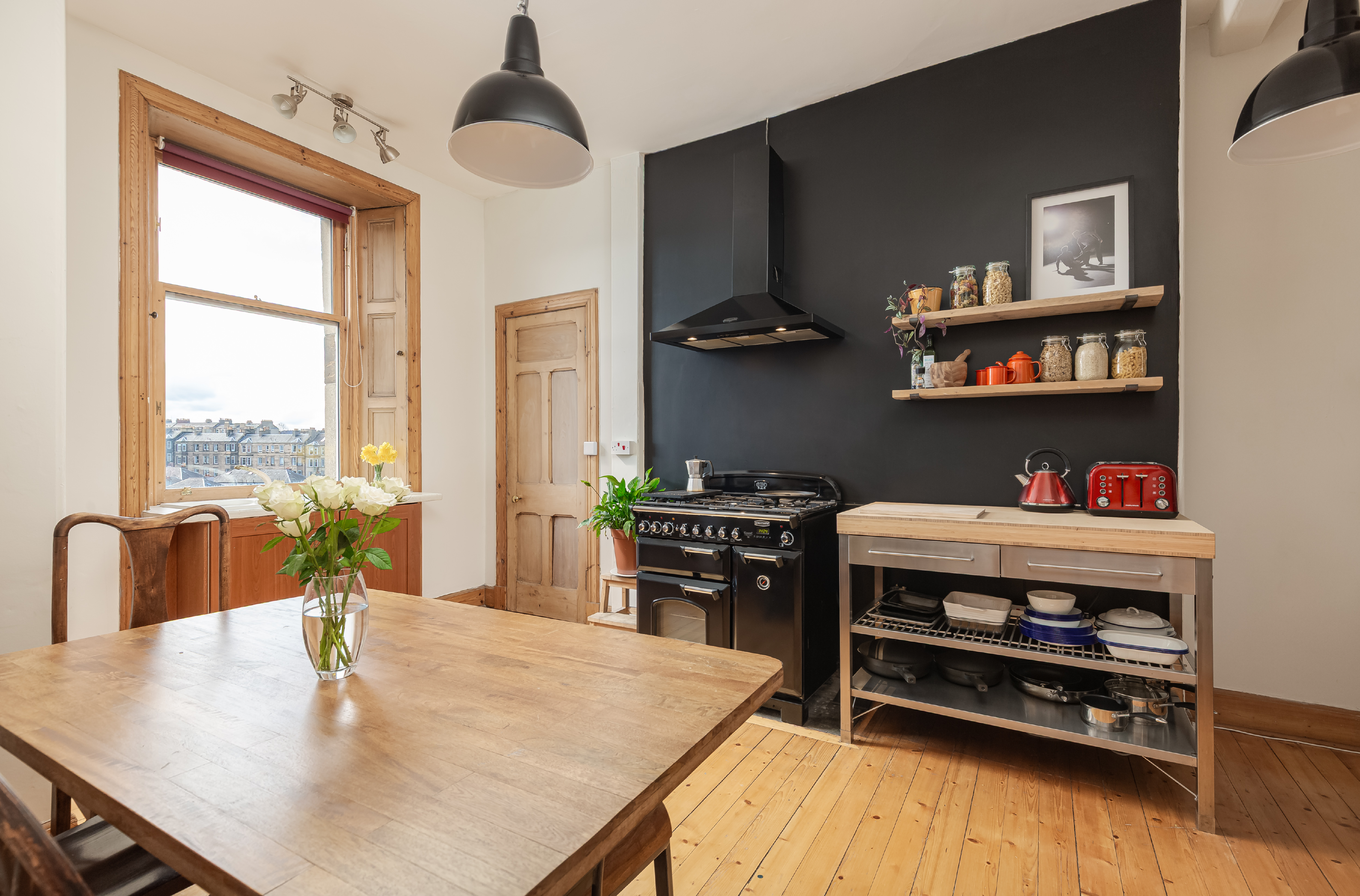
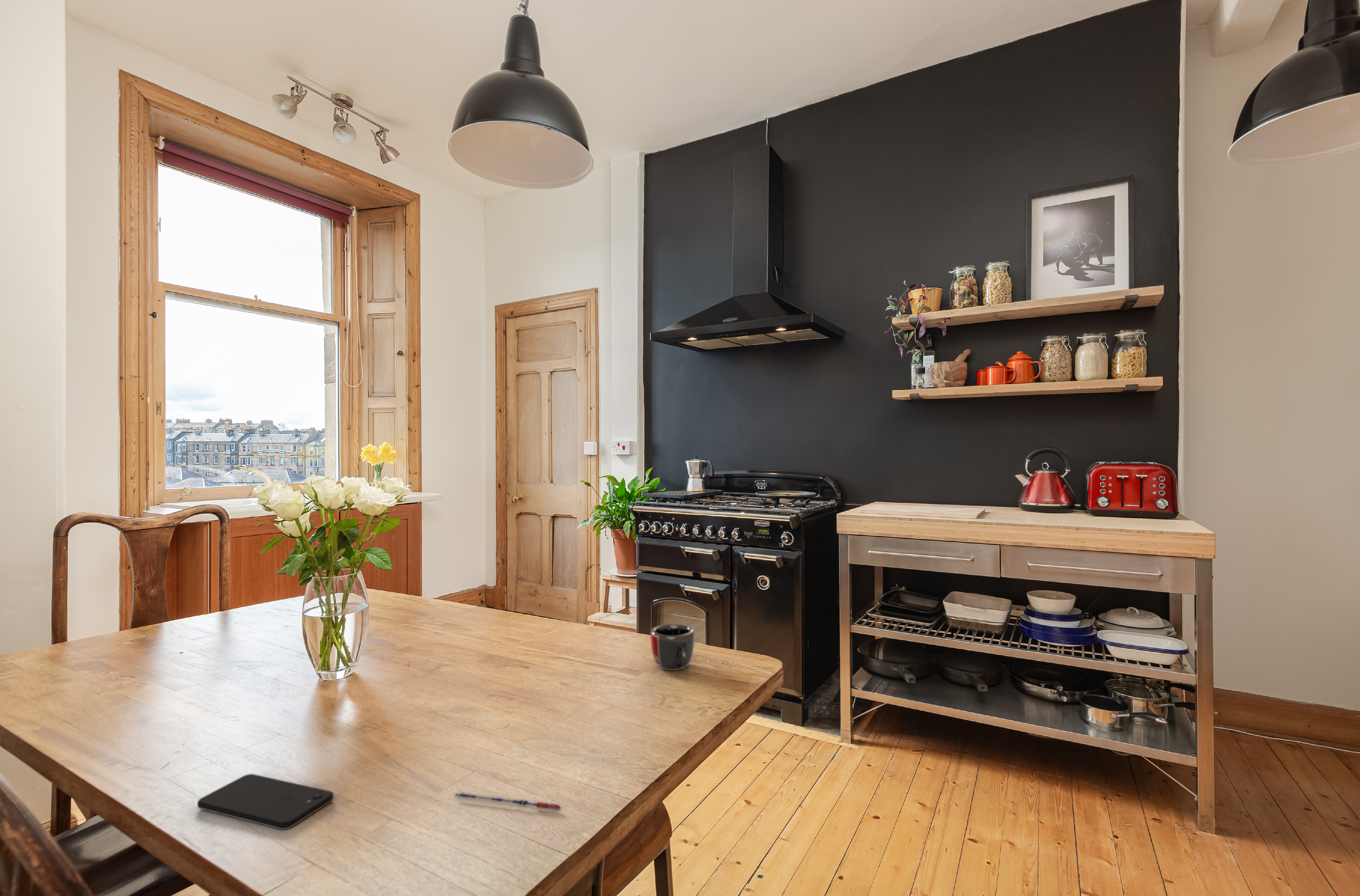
+ smartphone (267, 799)
+ mug (675, 650)
+ pen (507, 800)
